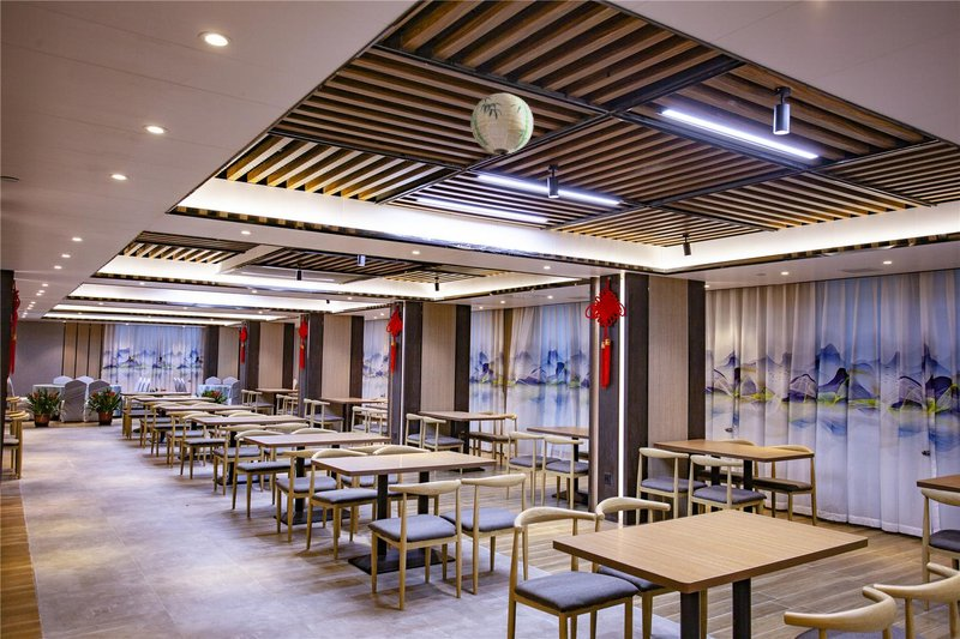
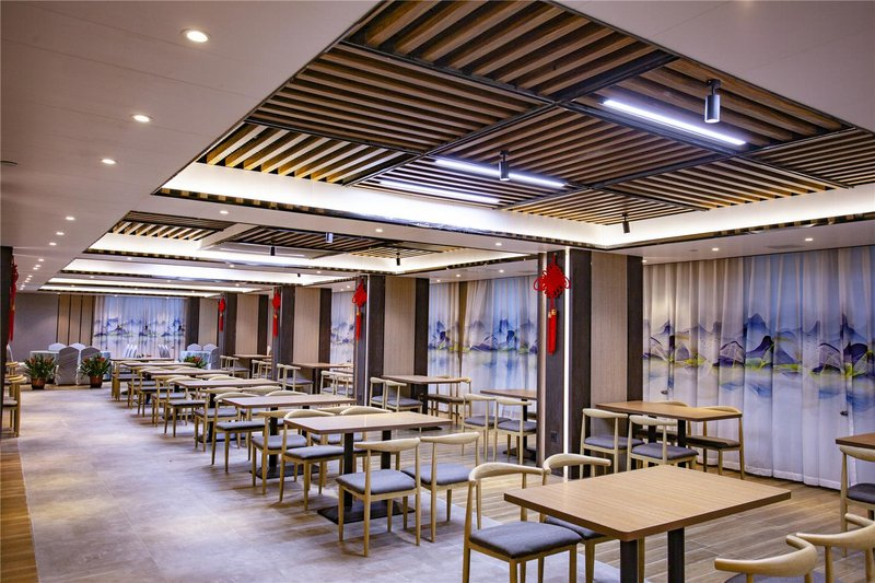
- paper lantern (502, 125)
